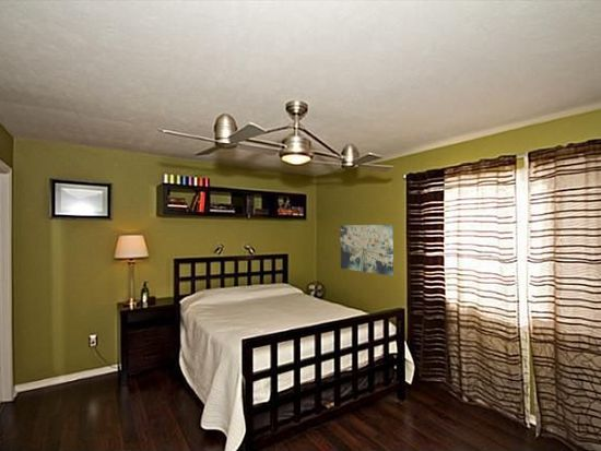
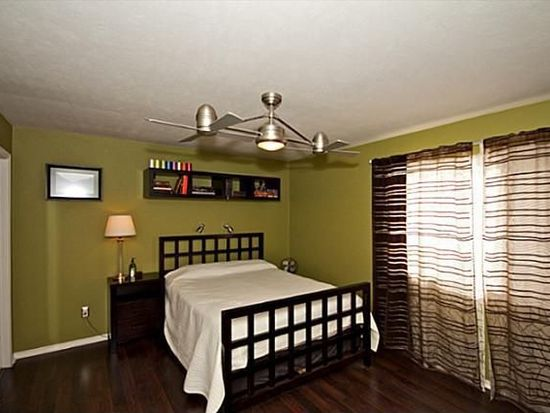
- wall art (364, 248)
